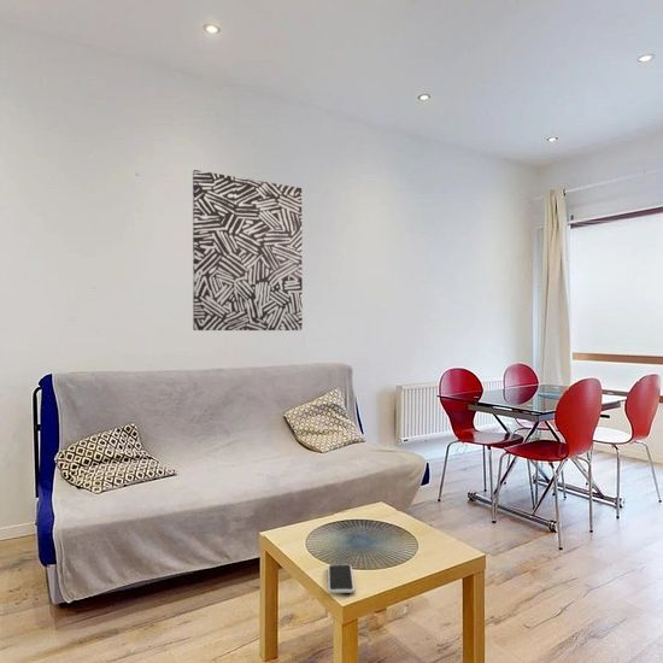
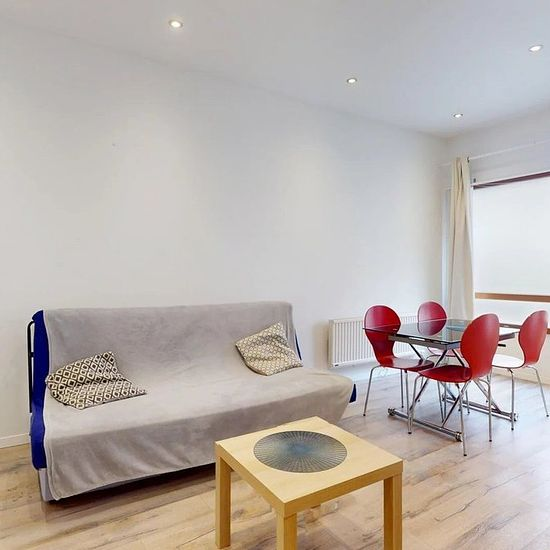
- wall art (250, 254)
- smartphone (340, 577)
